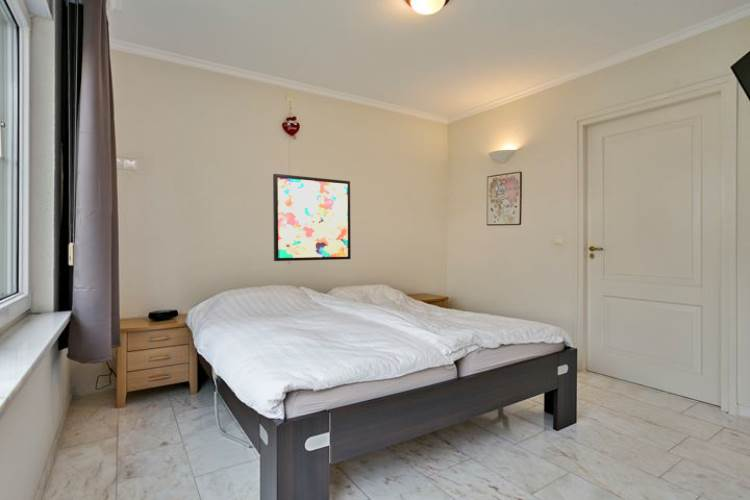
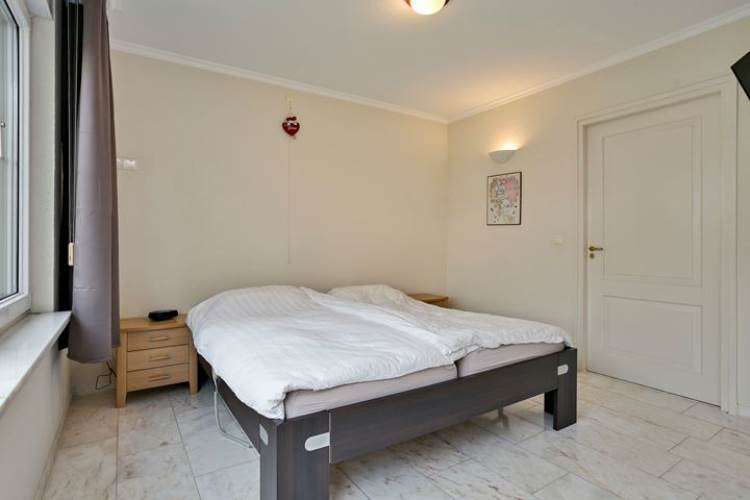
- wall art (313, 219)
